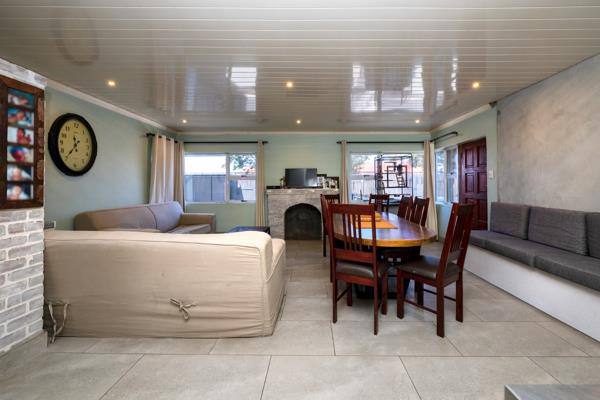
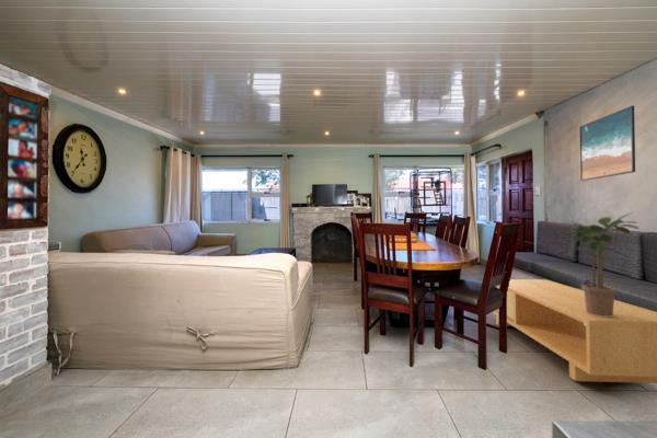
+ coffee table (562, 321)
+ potted plant (598, 262)
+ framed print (604, 147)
